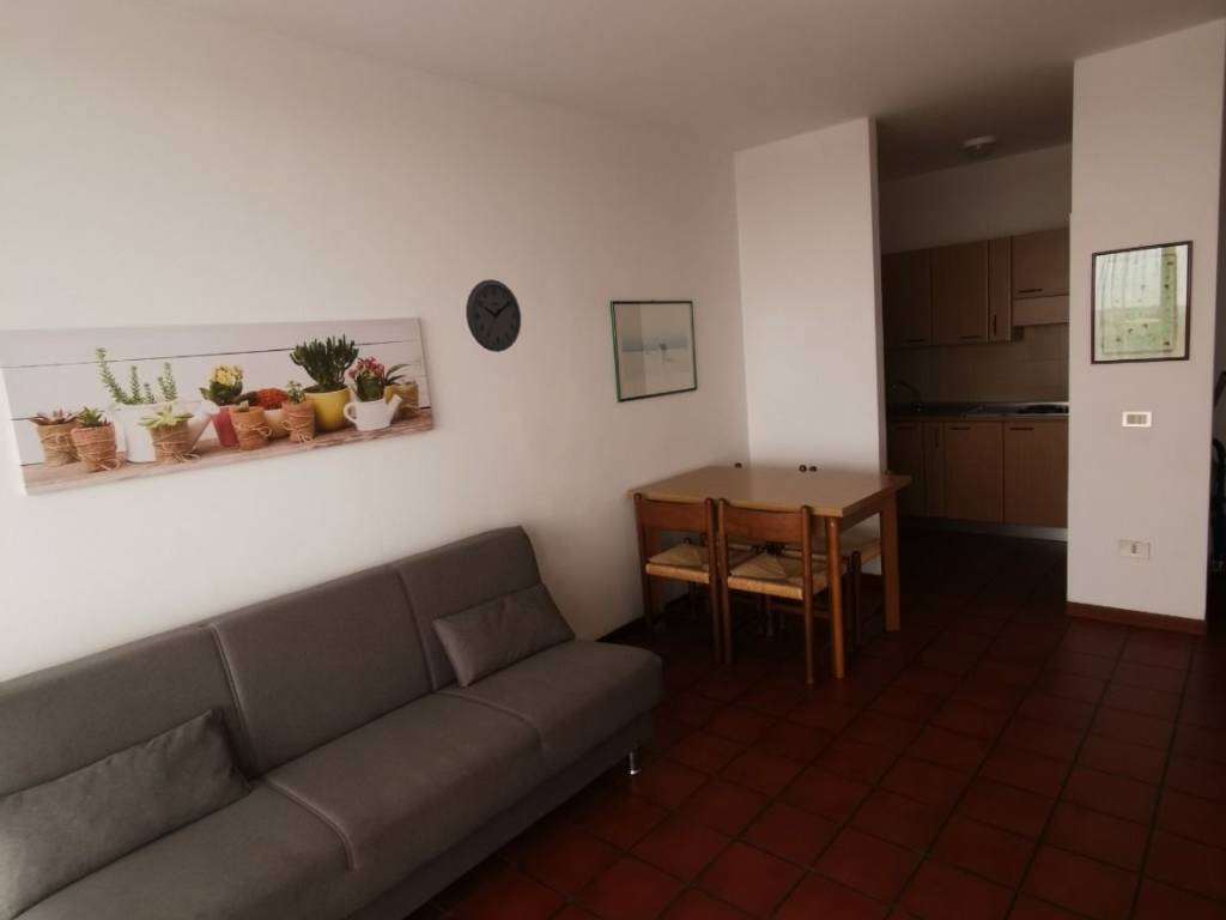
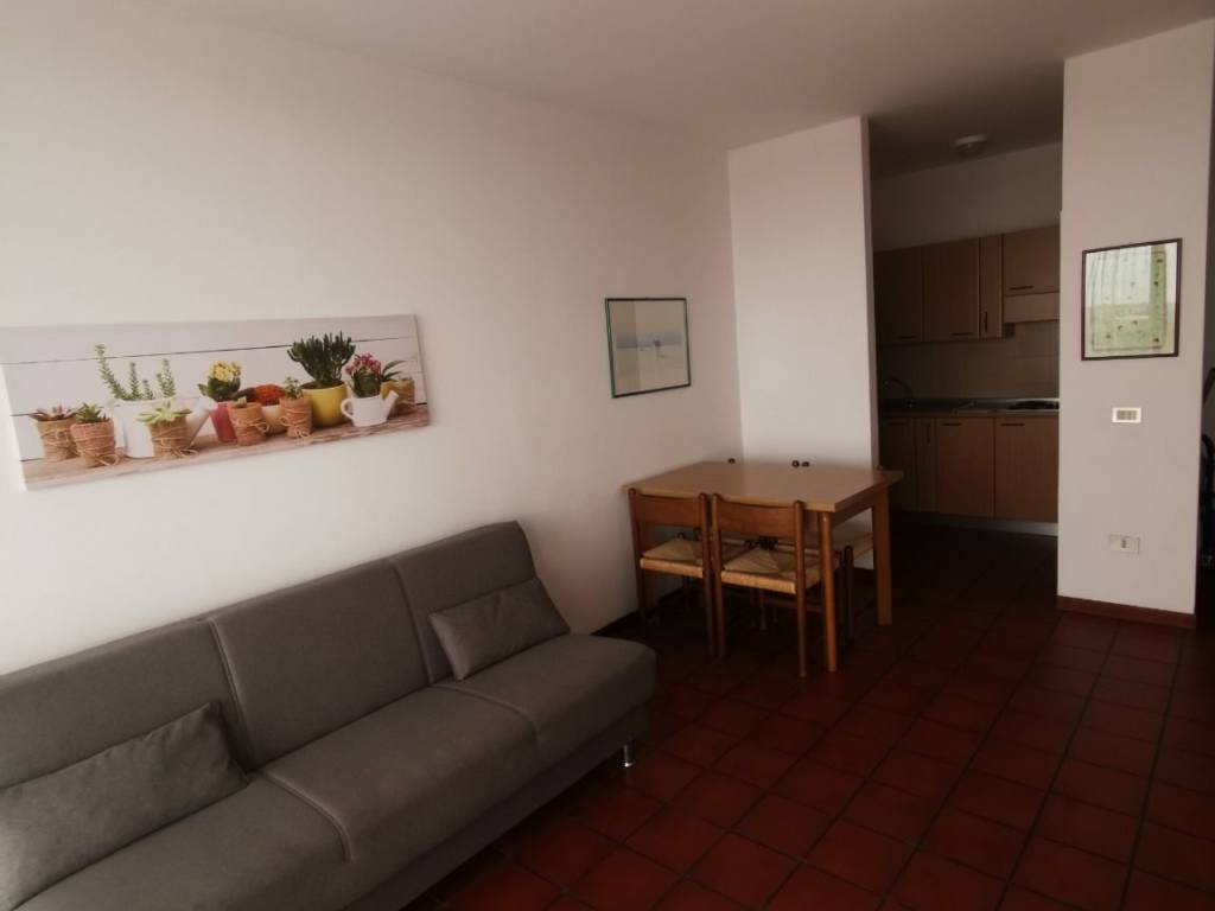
- wall clock (494, 315)
